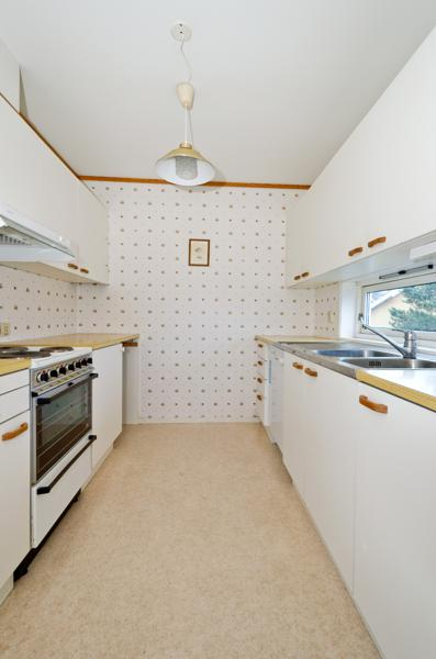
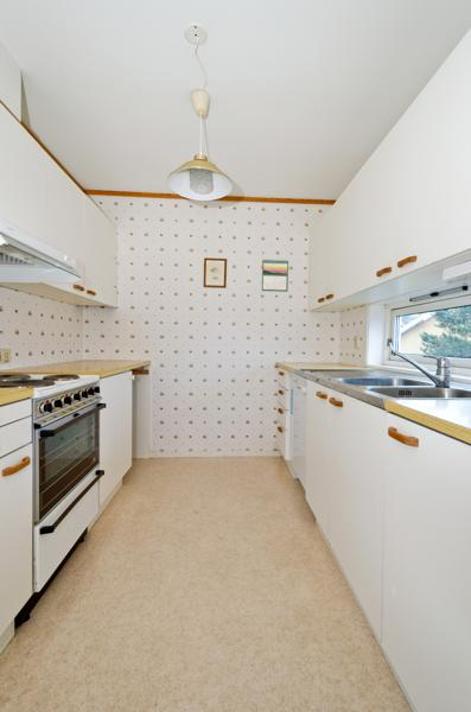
+ calendar (274, 274)
